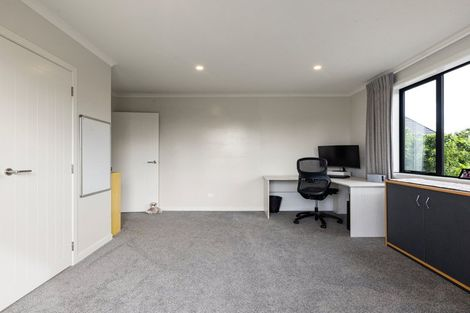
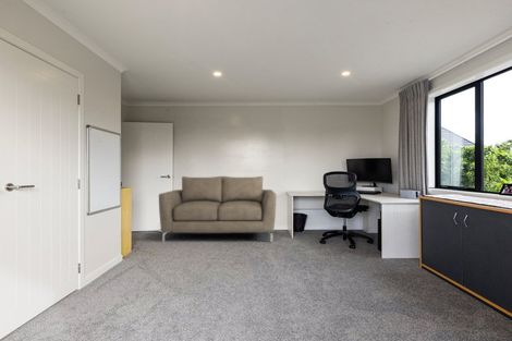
+ sofa (220, 205)
